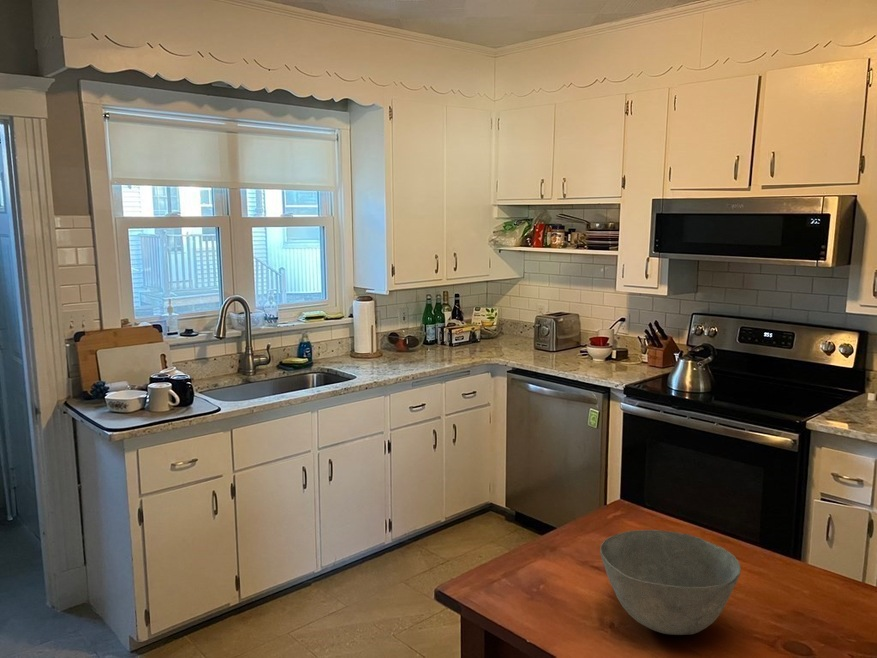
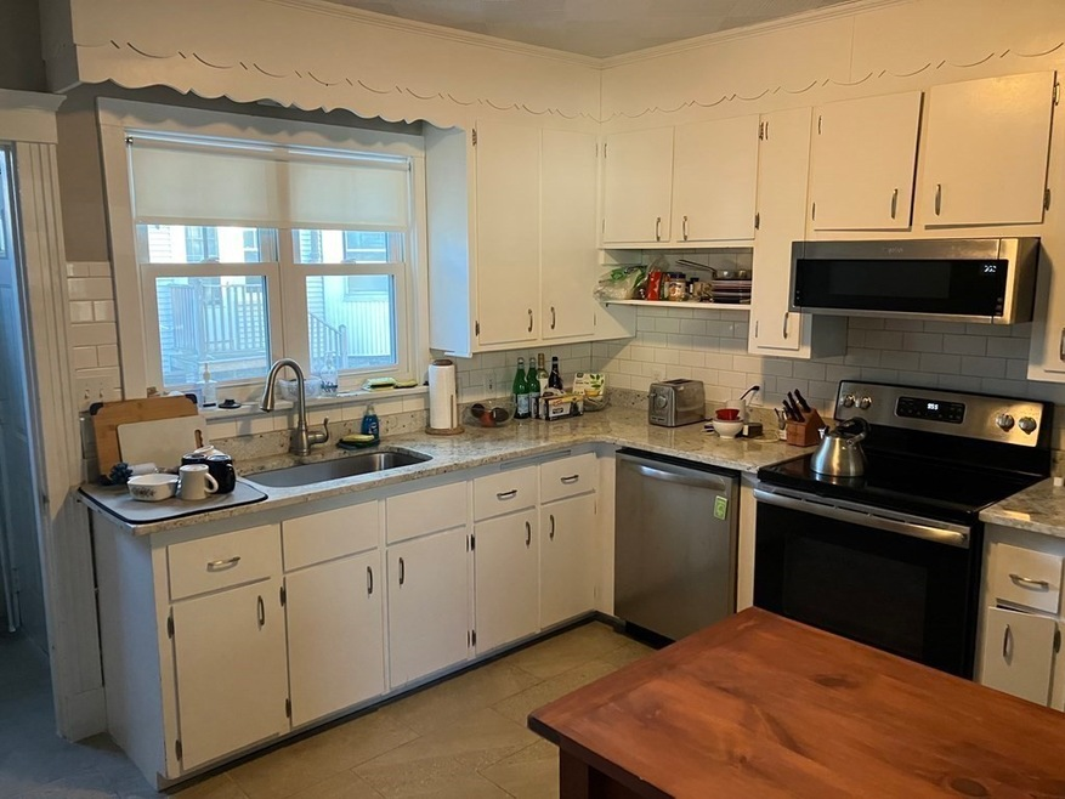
- bowl (667, 589)
